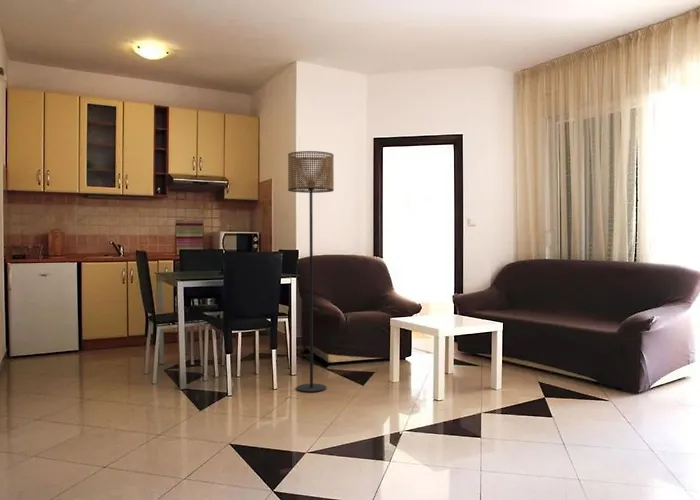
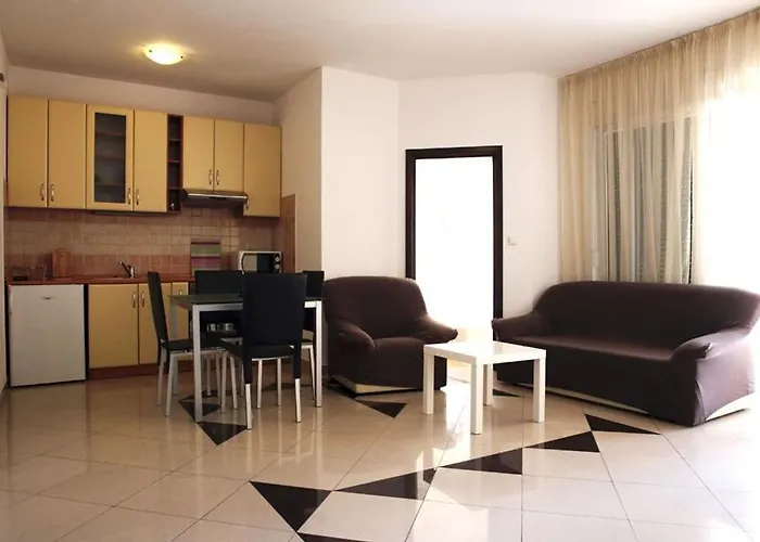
- floor lamp (311, 271)
